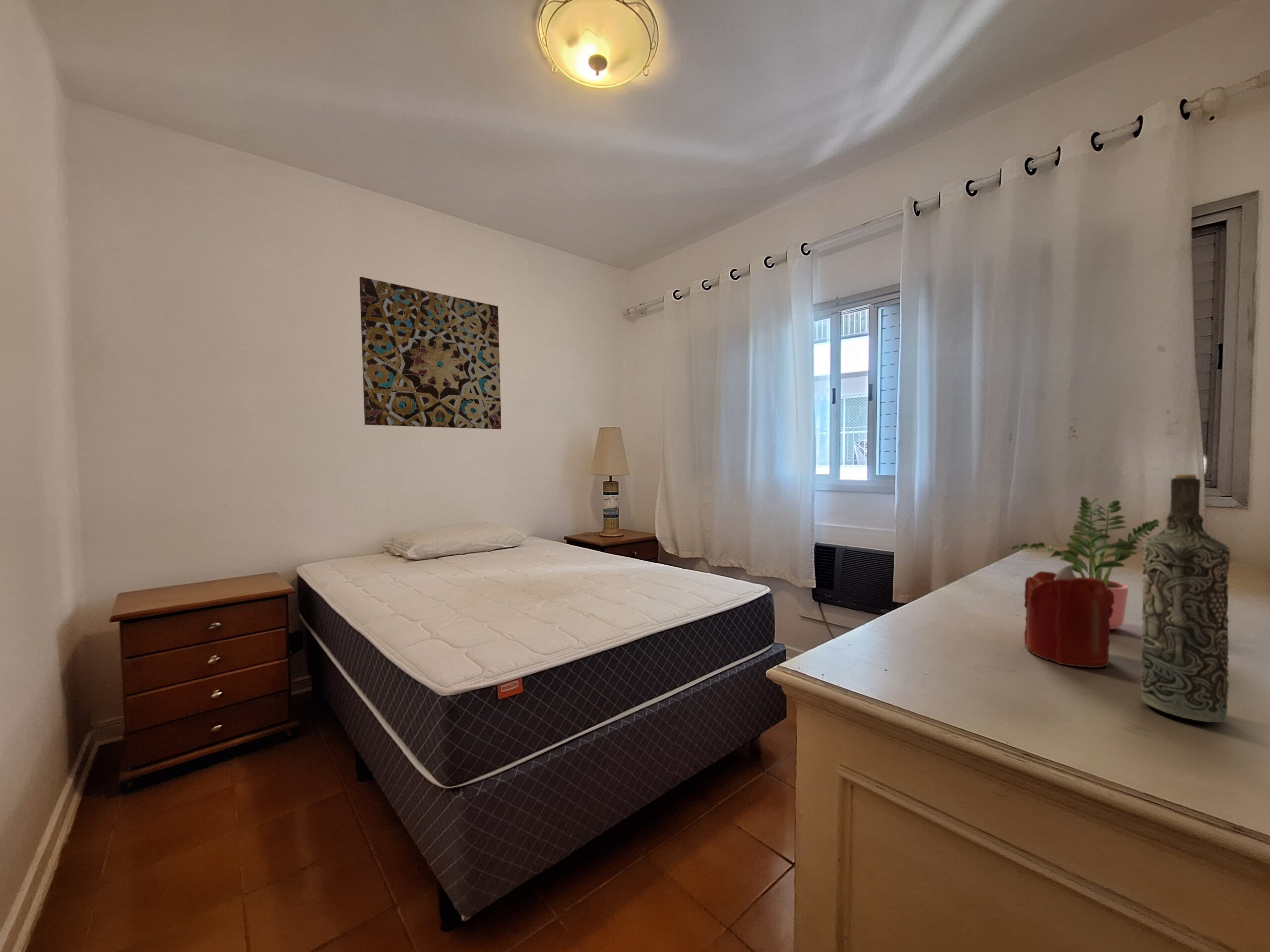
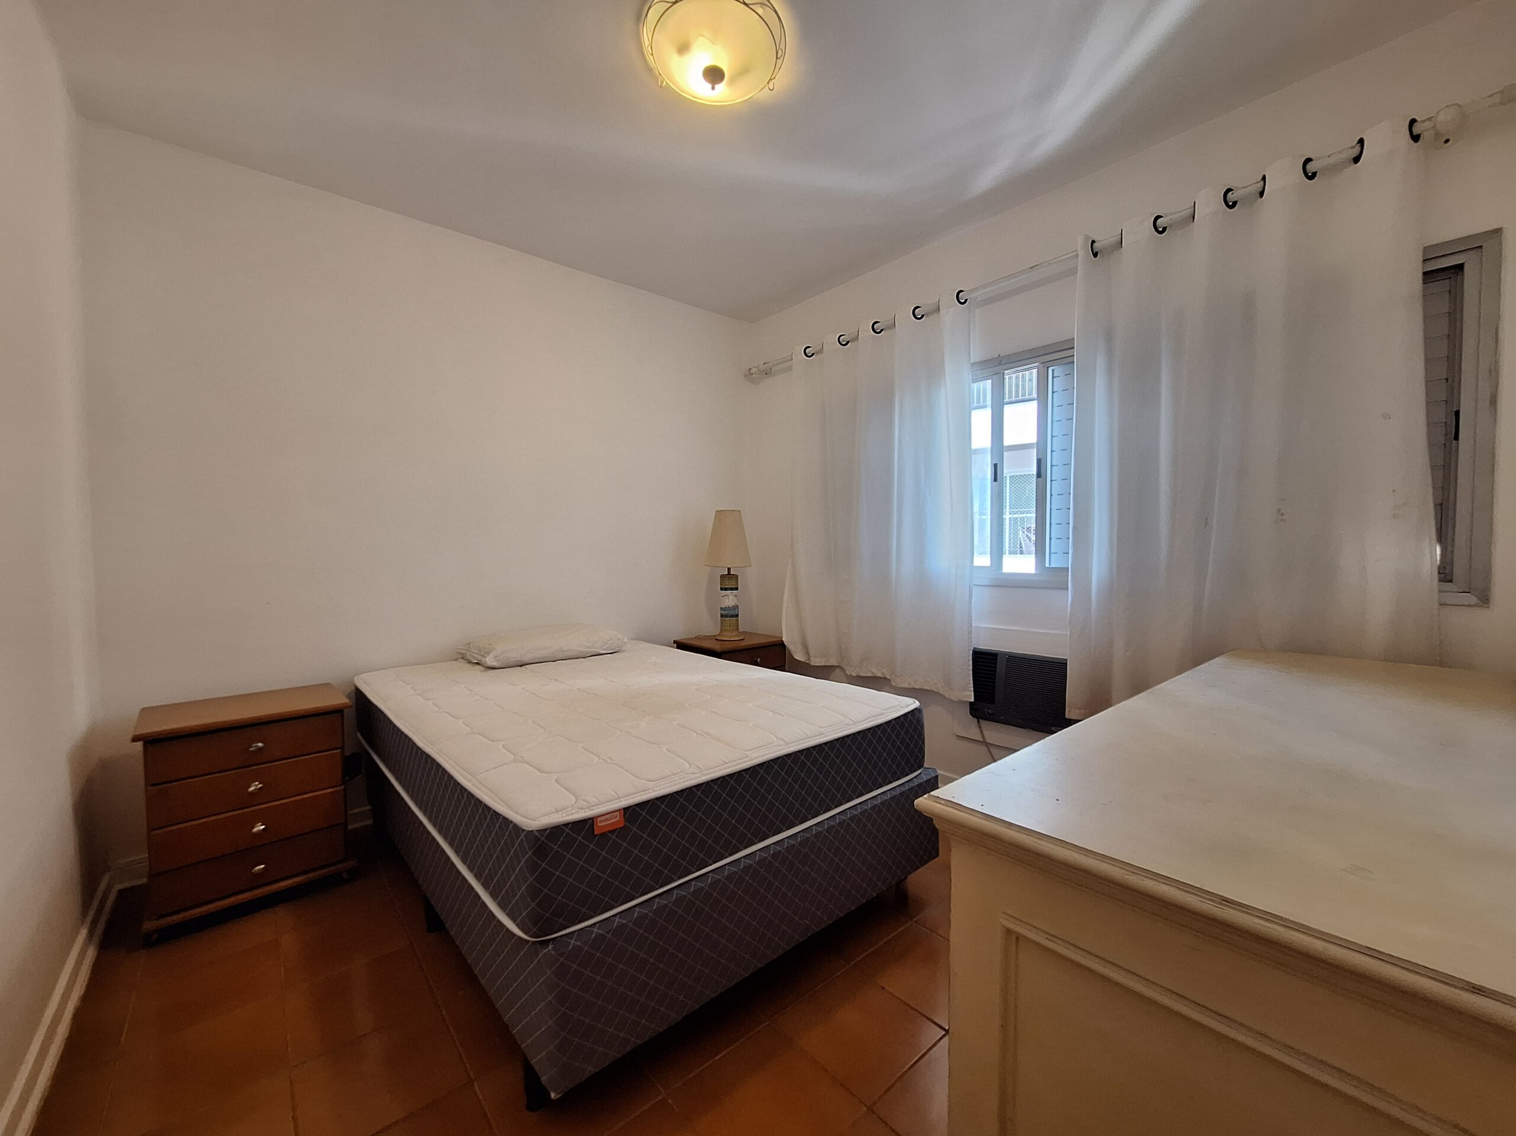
- bottle (1184, 593)
- potted plant (1078, 556)
- wall art (437, 360)
- candle (1065, 609)
